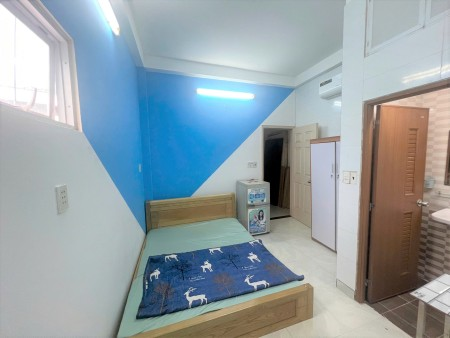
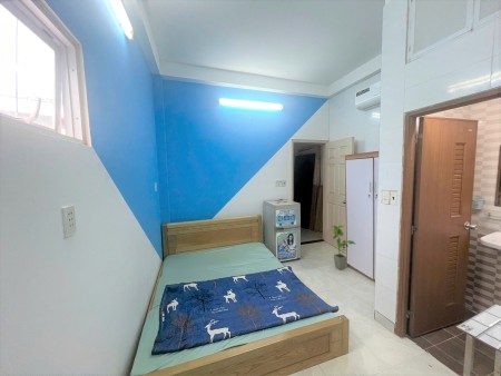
+ house plant (340, 247)
